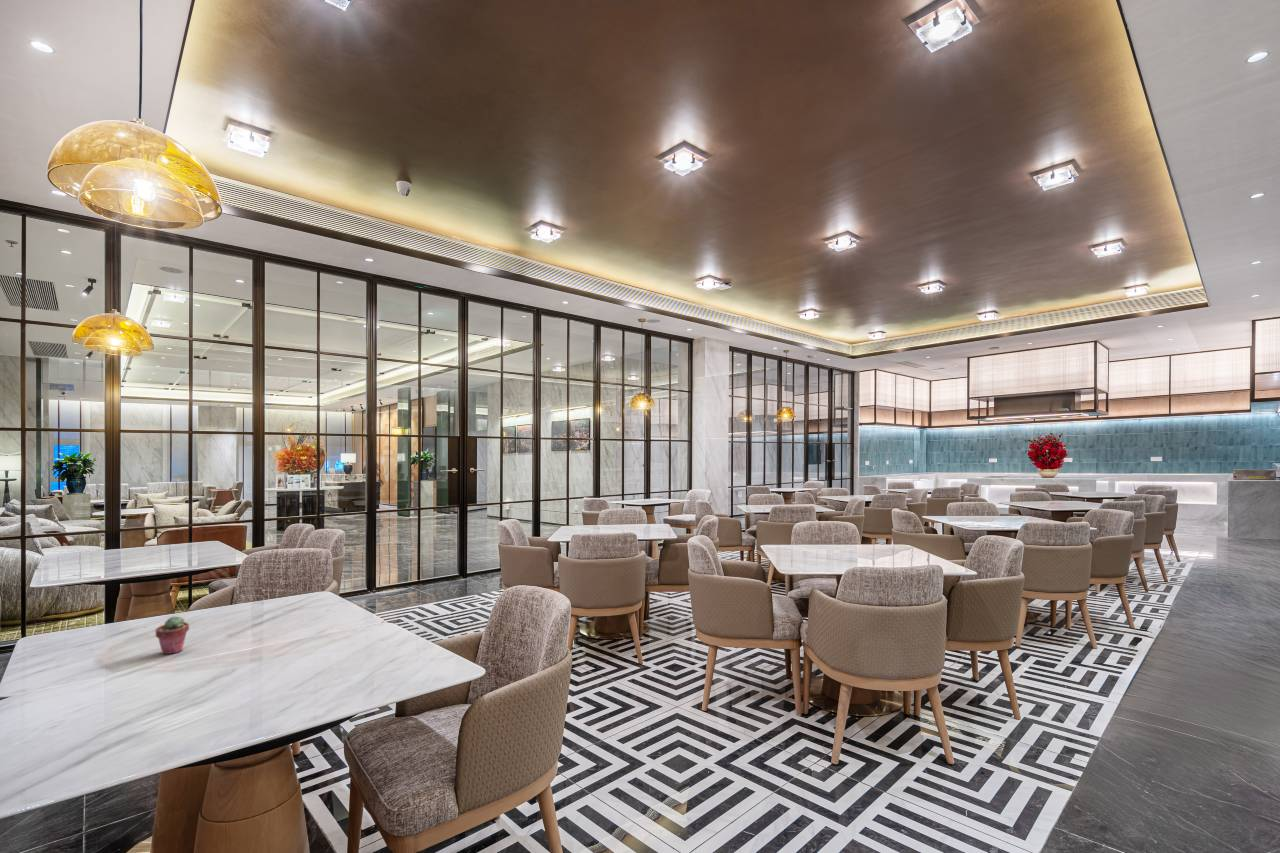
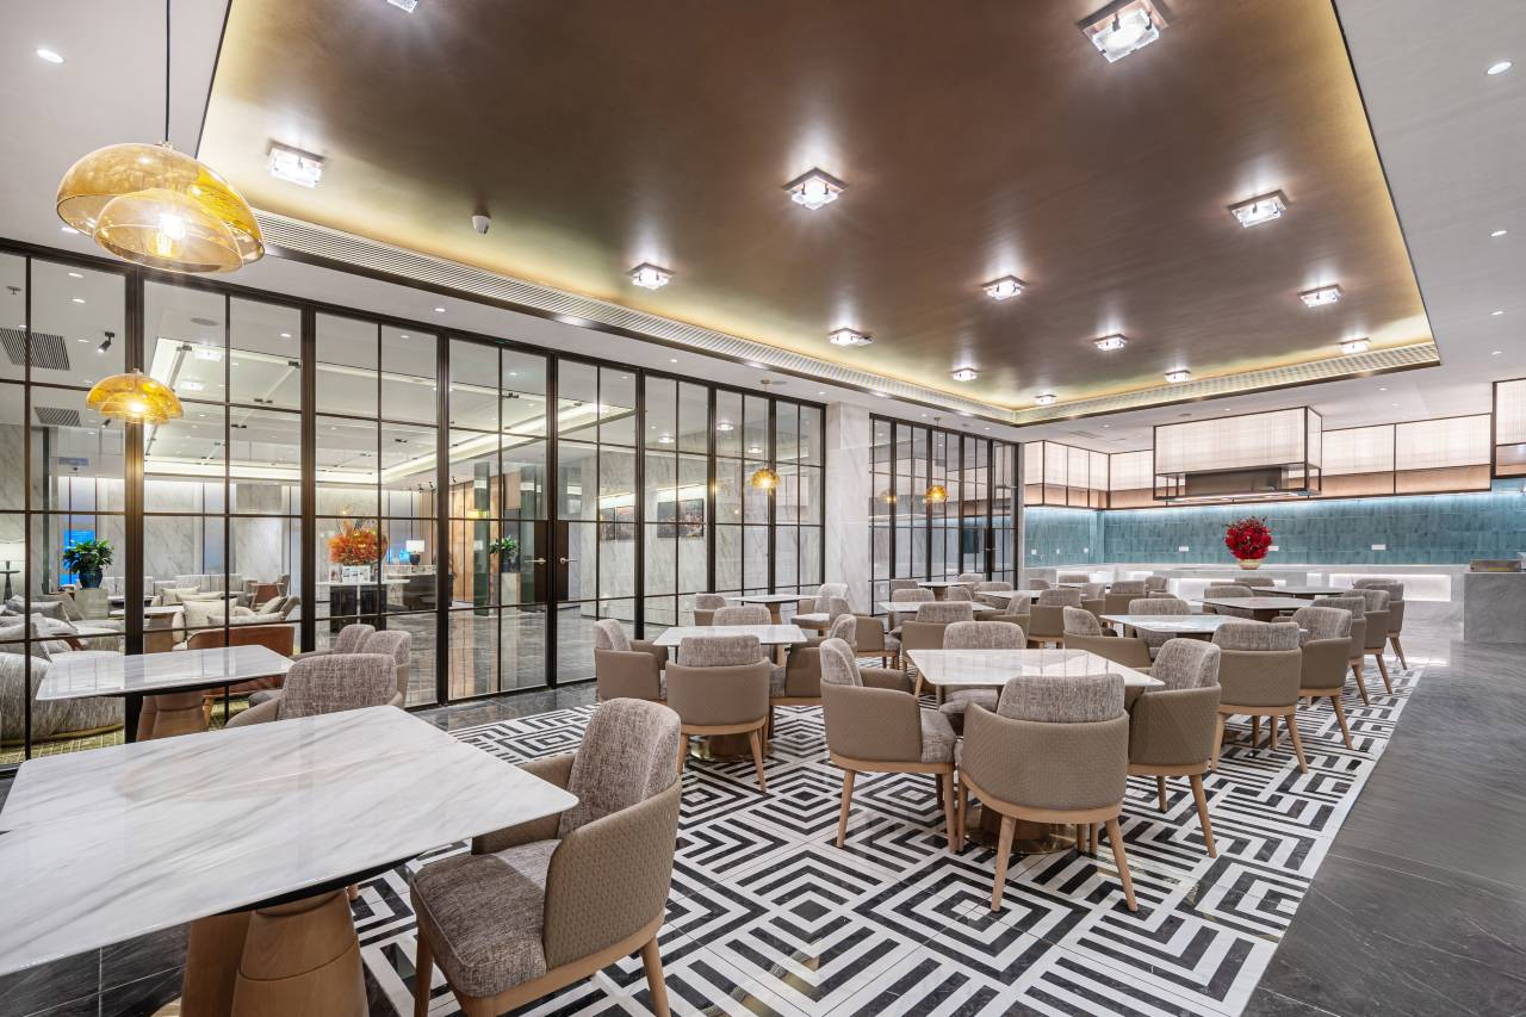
- potted succulent (172, 633)
